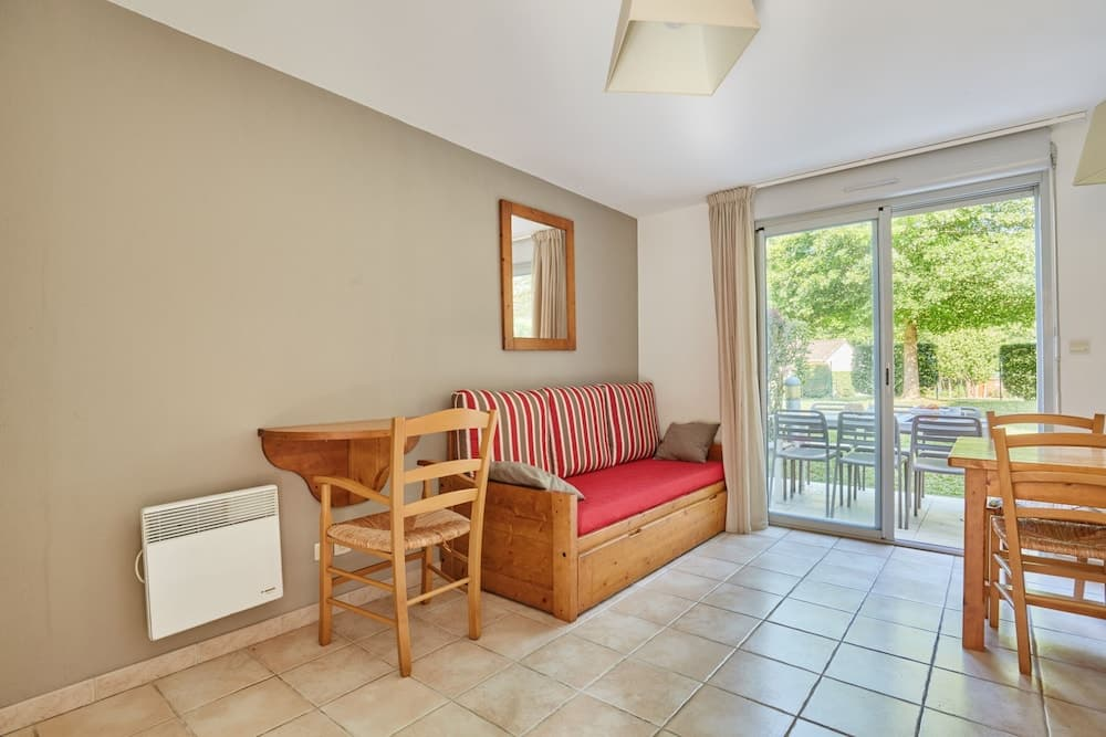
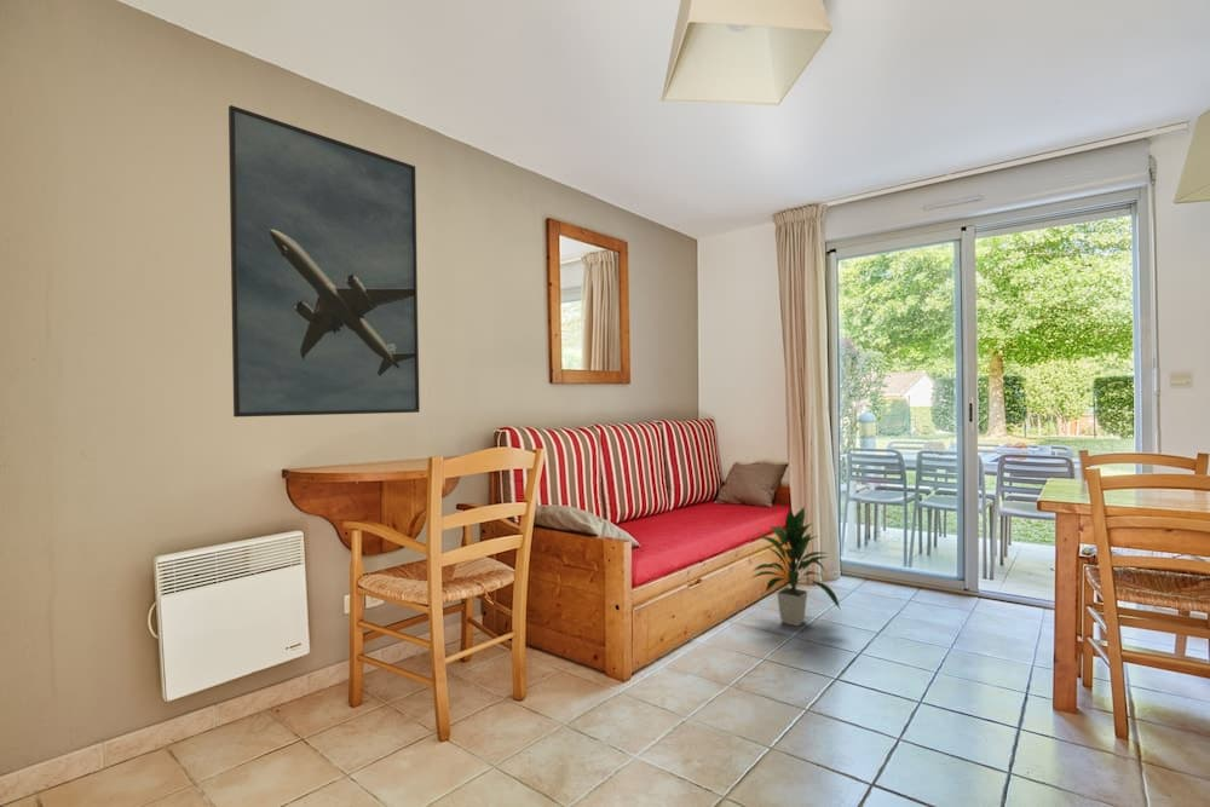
+ indoor plant (794, 566)
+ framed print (334, 277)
